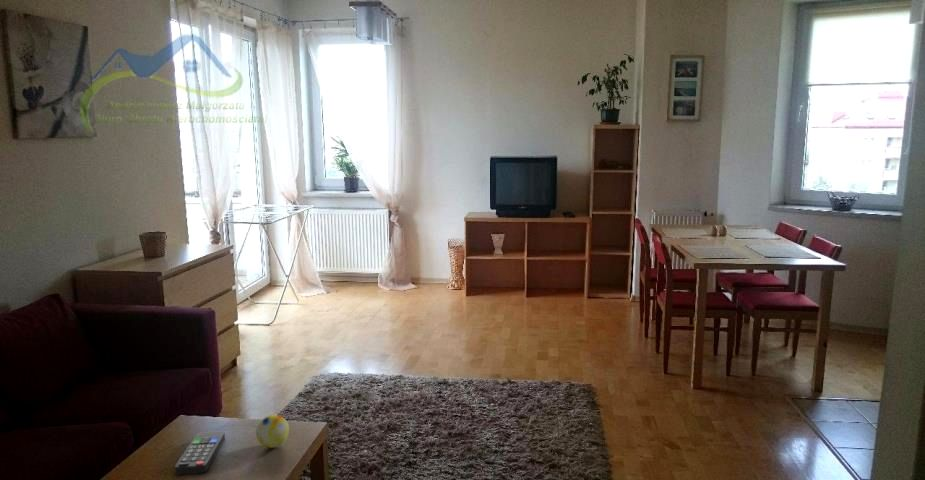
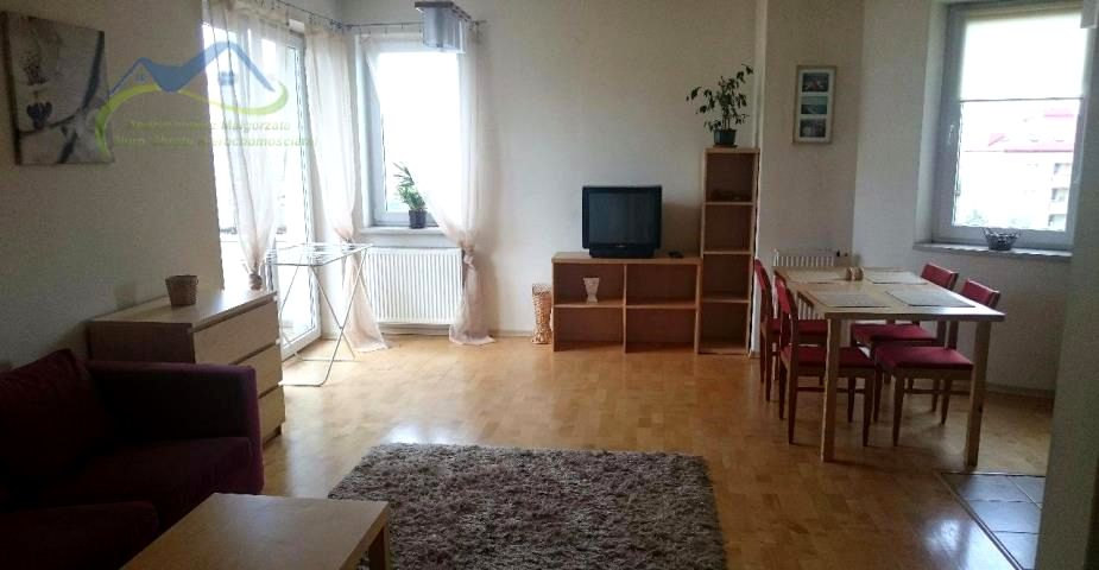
- decorative ball (272, 431)
- remote control (201, 451)
